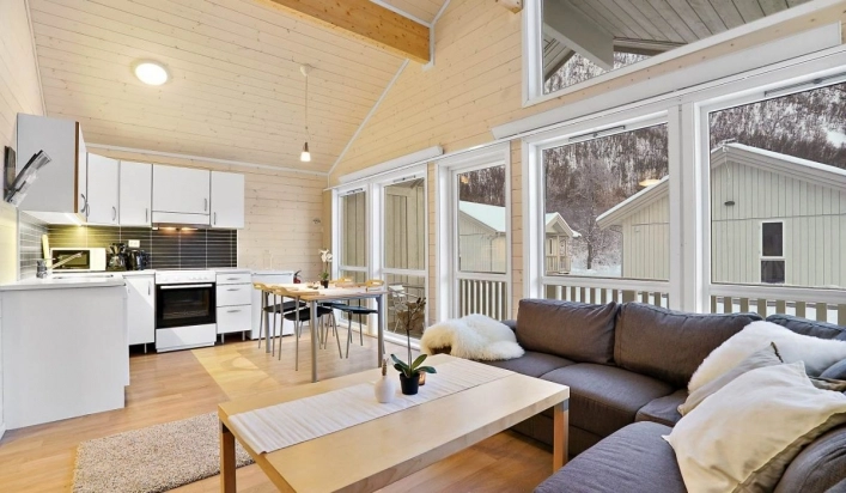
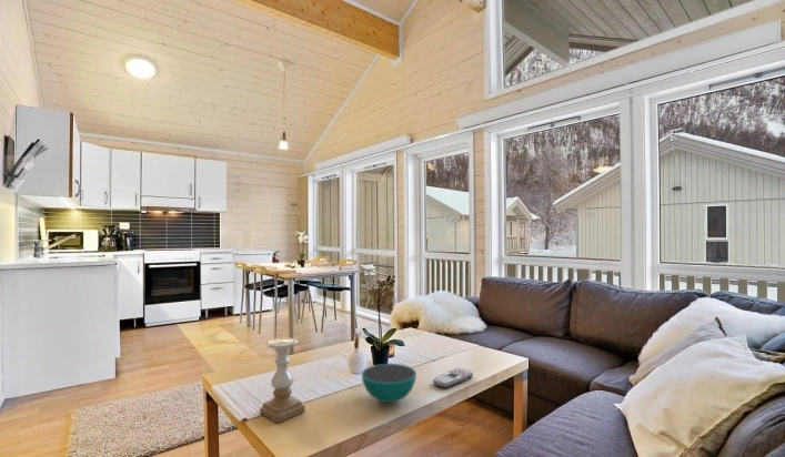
+ remote control (452, 377)
+ candle holder (282, 376)
+ bowl (389, 386)
